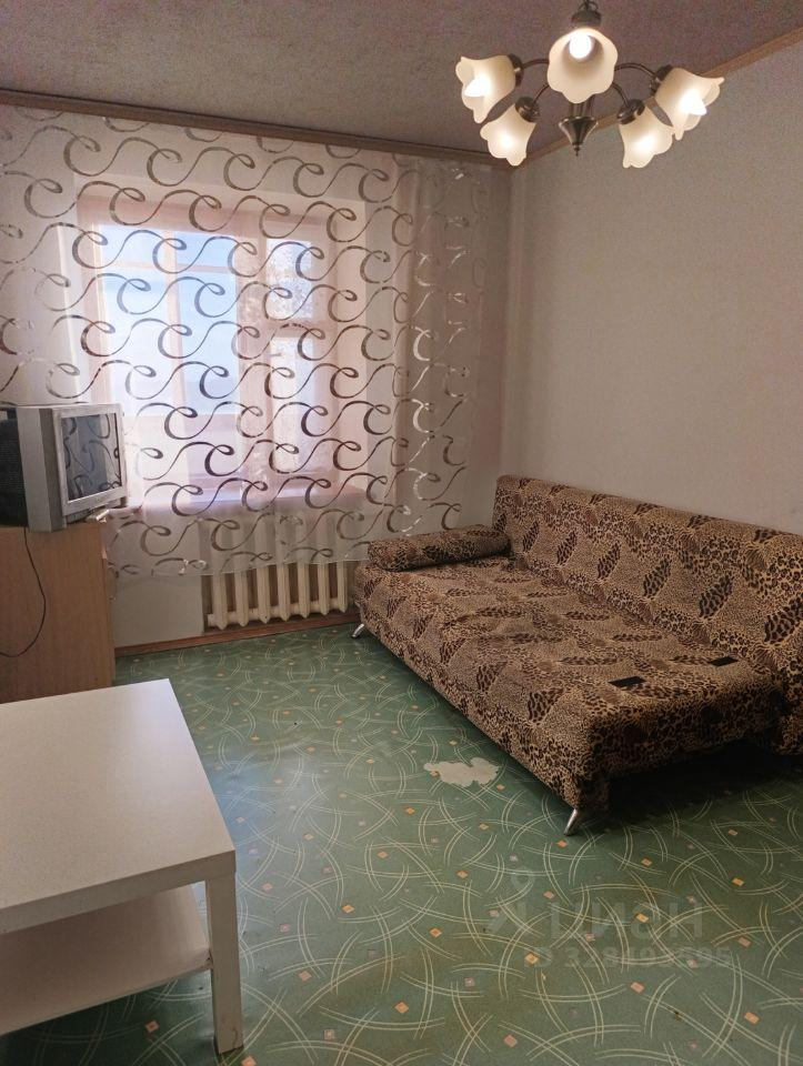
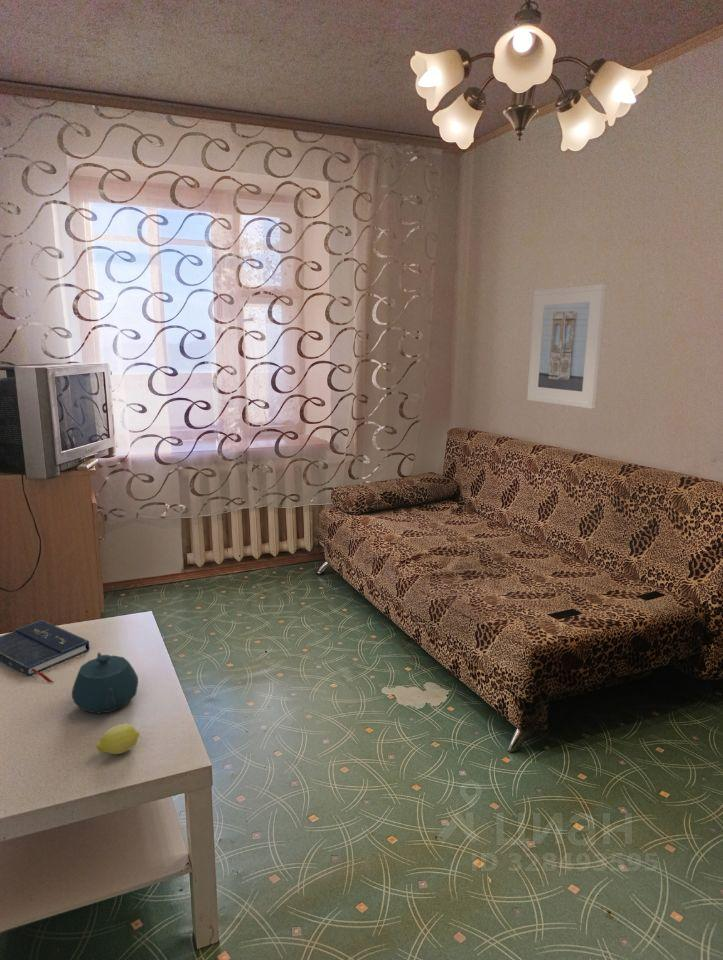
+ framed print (563, 347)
+ fruit (118, 739)
+ teapot (105, 680)
+ book (43, 650)
